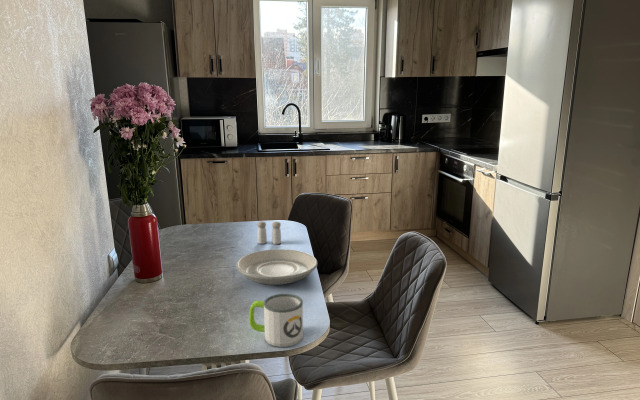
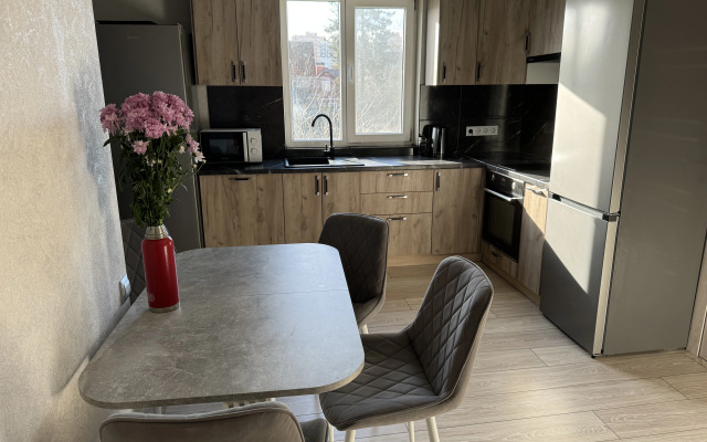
- plate (277, 267)
- mug (276, 318)
- salt and pepper shaker (272, 232)
